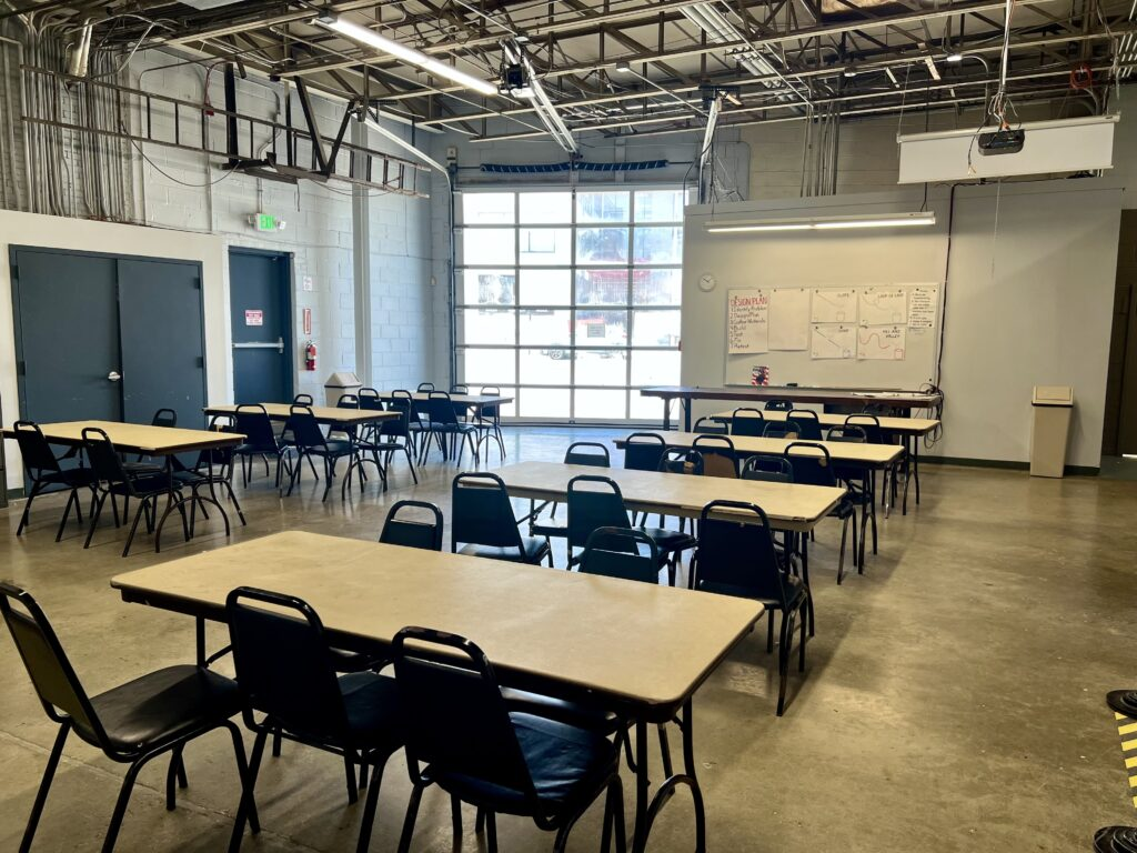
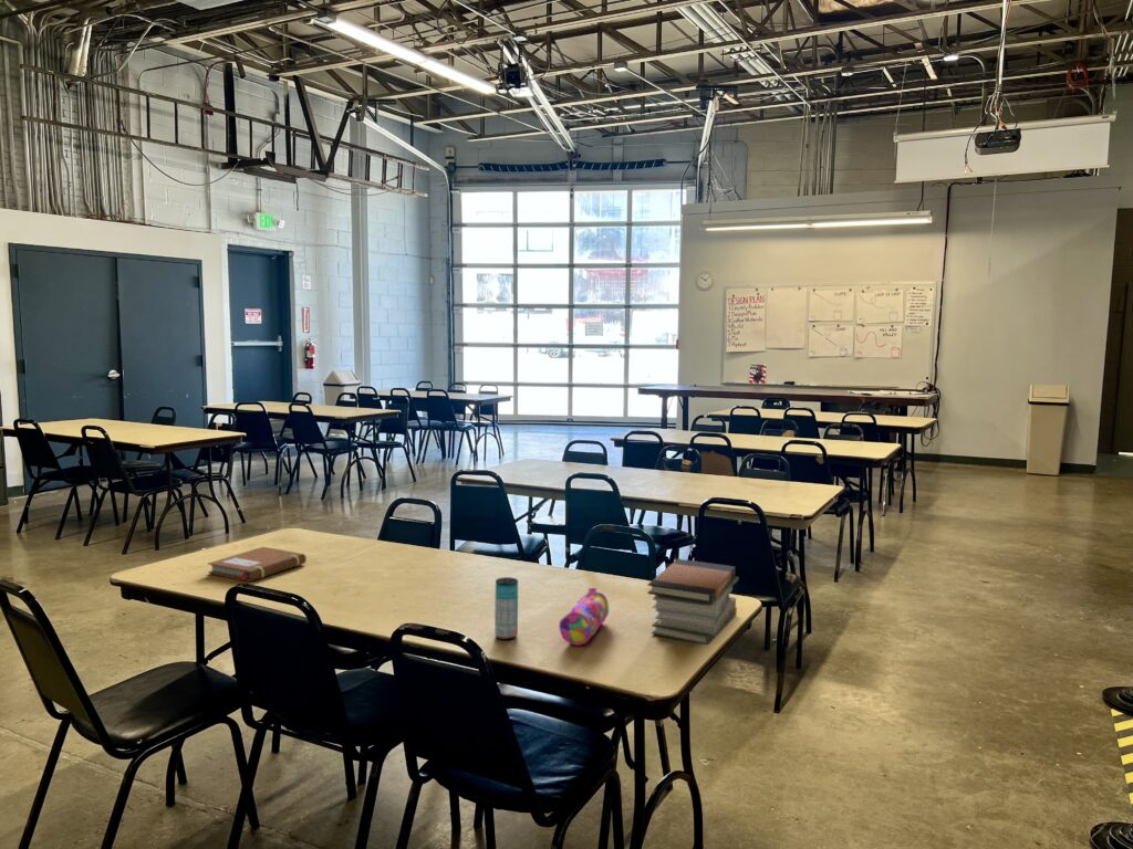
+ pencil case (584, 616)
+ notebook (257, 564)
+ book stack (694, 599)
+ beverage can (506, 608)
